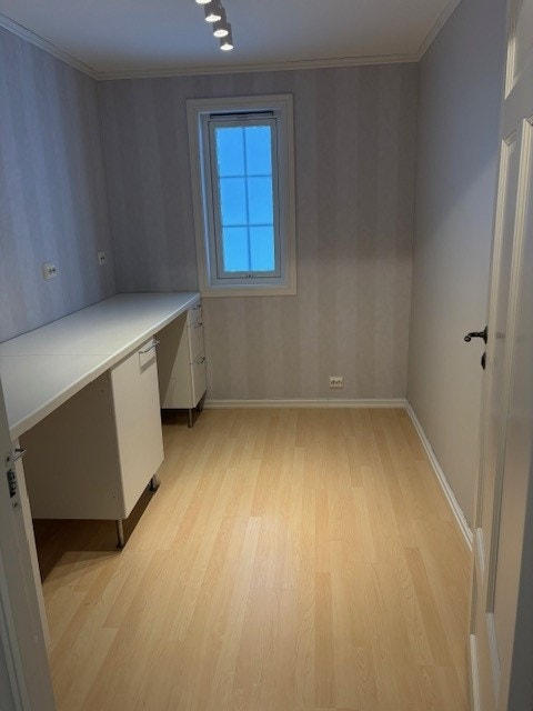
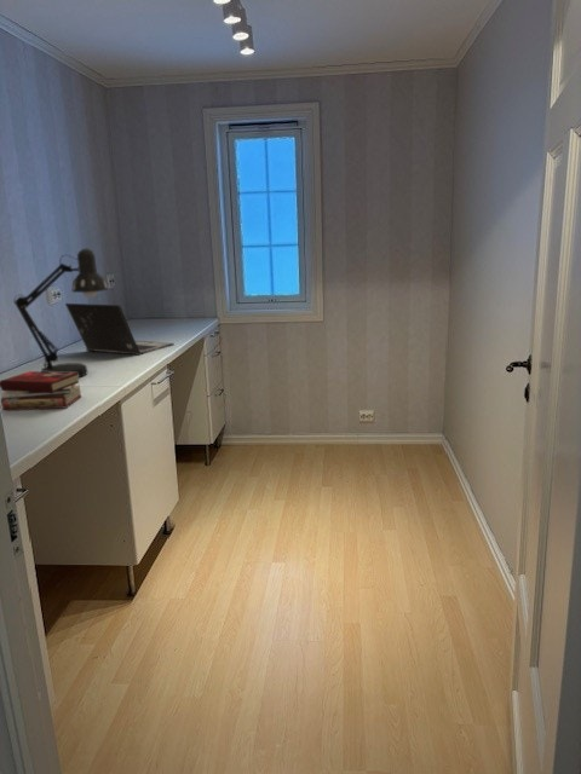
+ laptop (121, 324)
+ book (40, 389)
+ desk lamp (74, 291)
